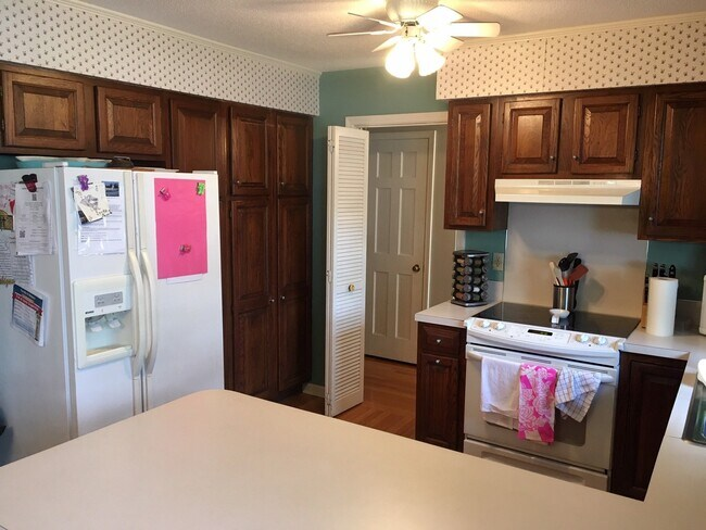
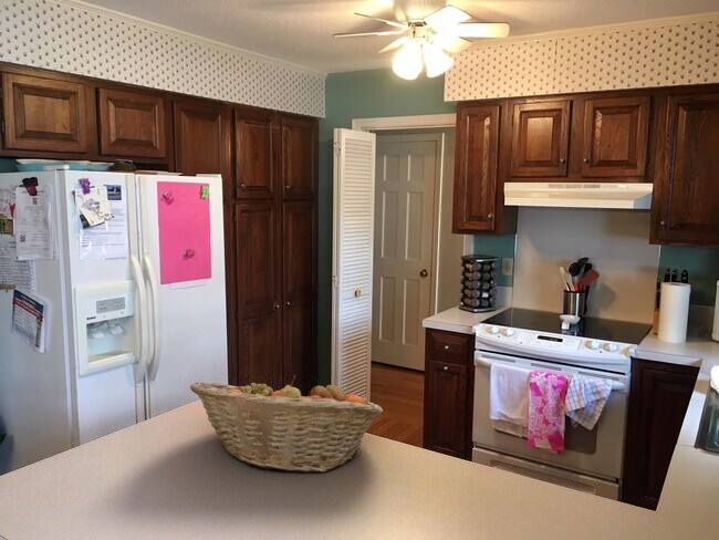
+ fruit basket (285, 412)
